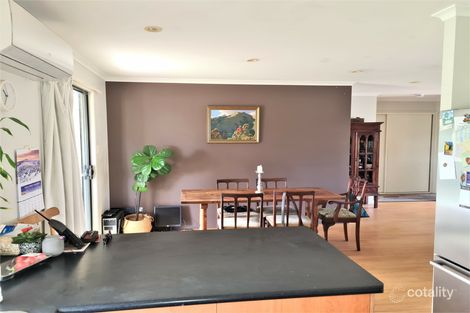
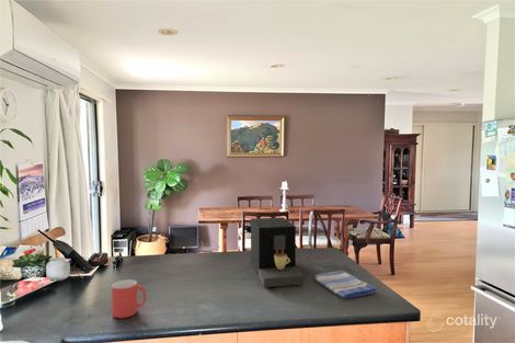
+ mug (129, 298)
+ dish towel (343, 283)
+ coffee maker (274, 249)
